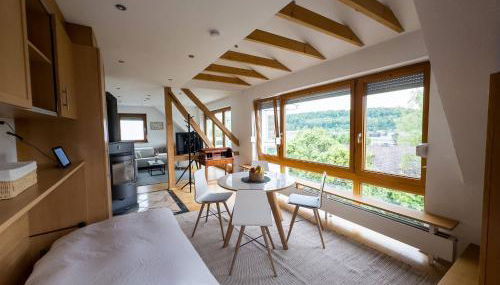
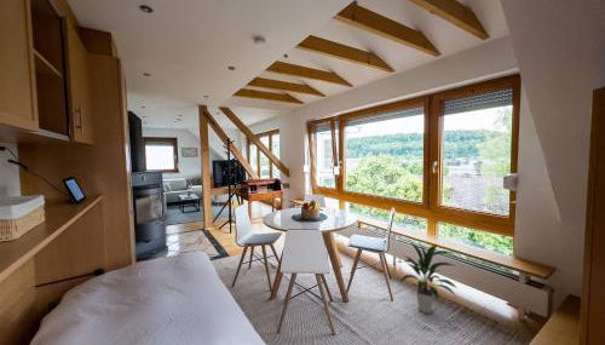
+ indoor plant (426, 275)
